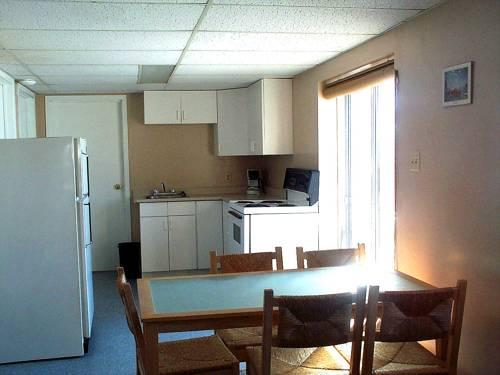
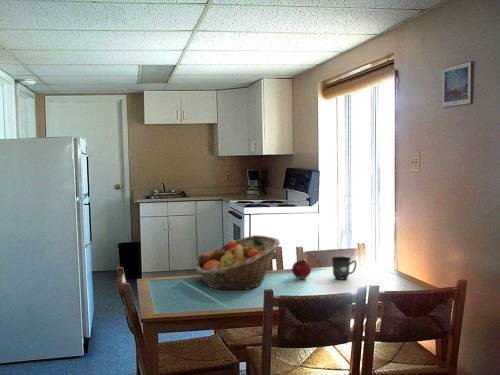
+ fruit basket (237, 261)
+ mug (344, 268)
+ fruit (301, 268)
